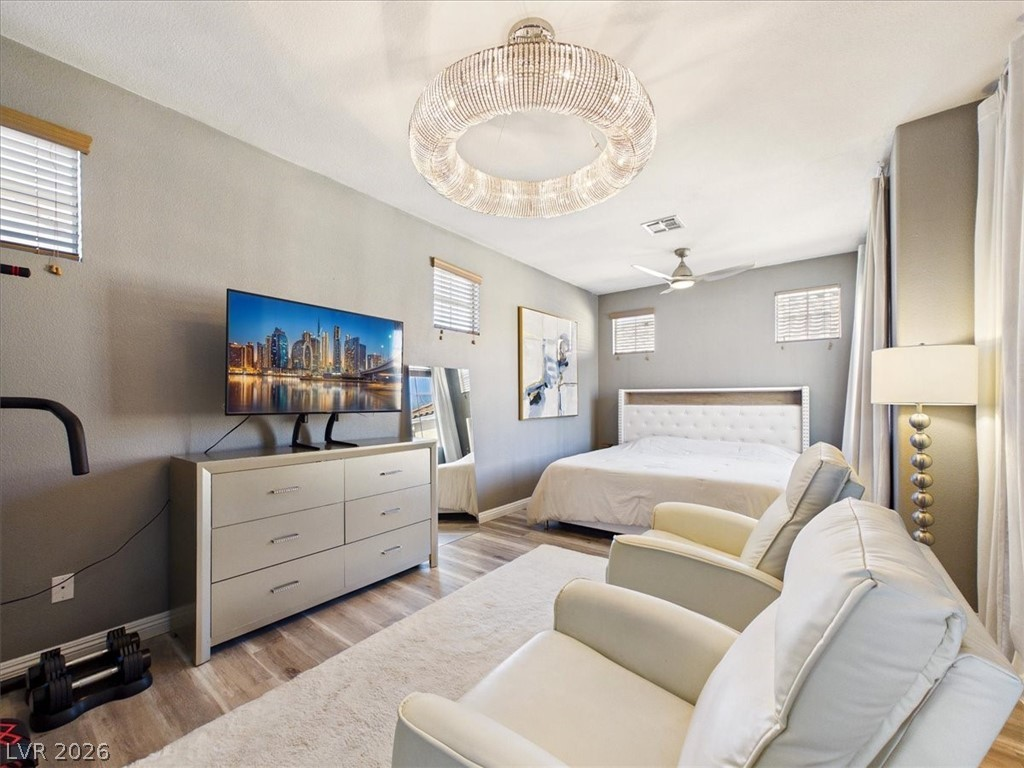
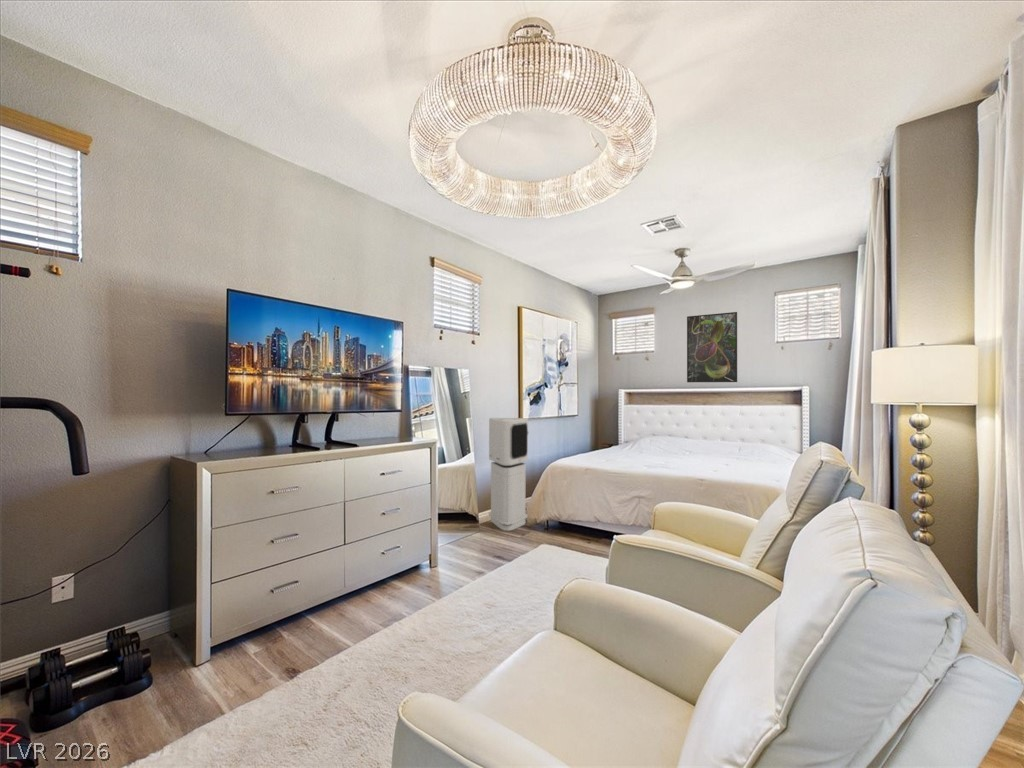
+ air purifier (504, 471)
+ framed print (711, 348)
